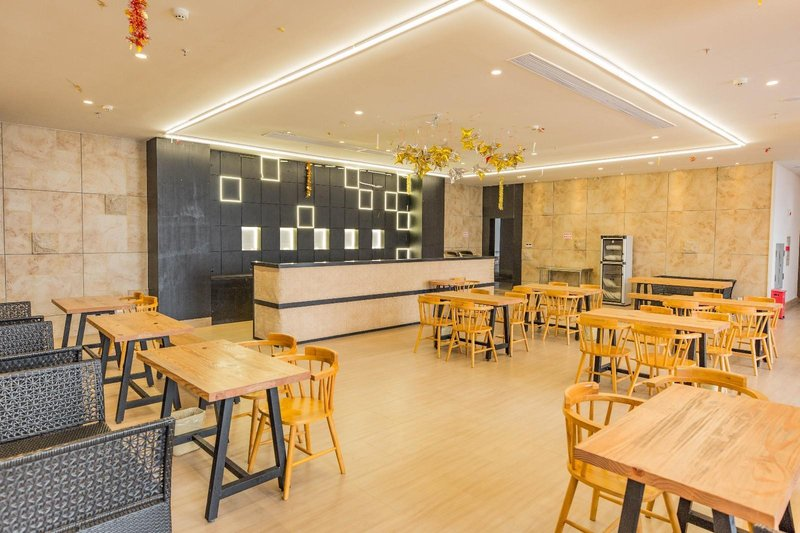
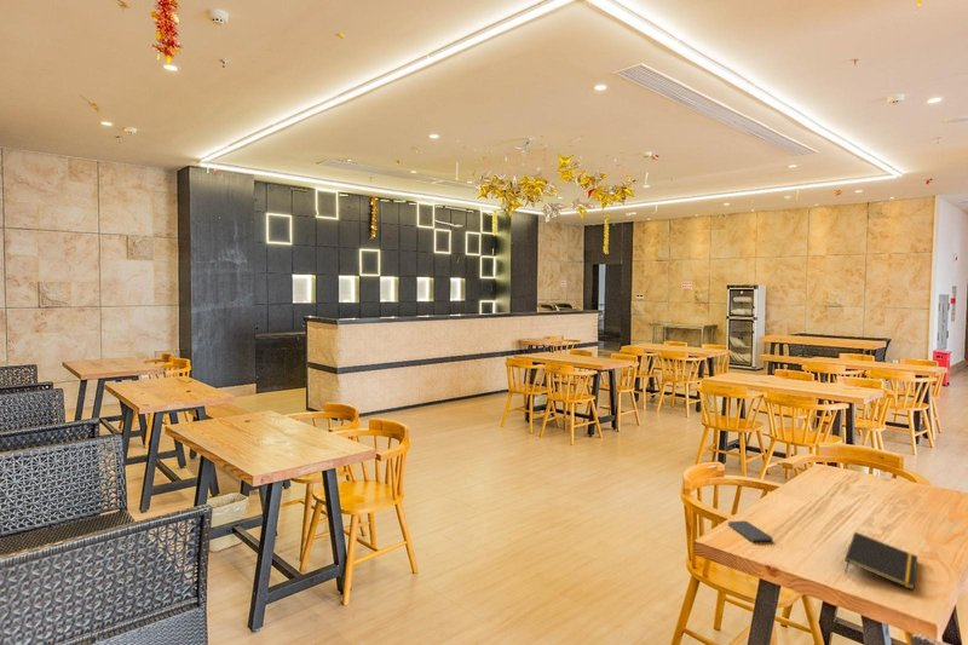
+ smartphone (749, 530)
+ notepad (881, 558)
